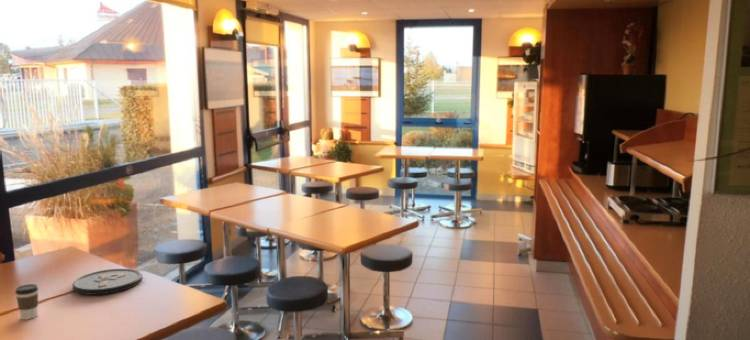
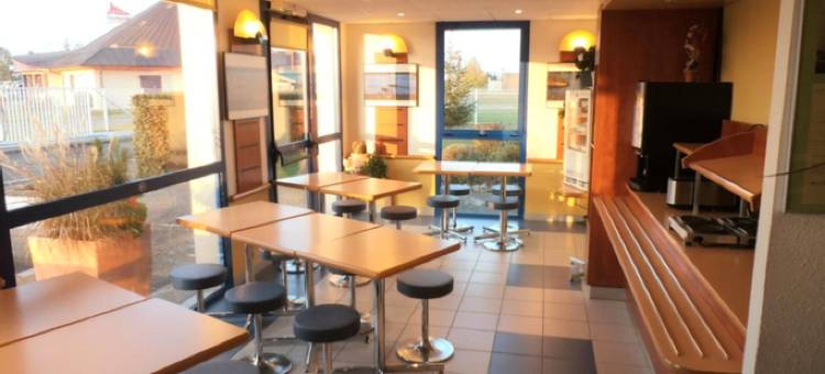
- coffee cup (28, 301)
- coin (108, 280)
